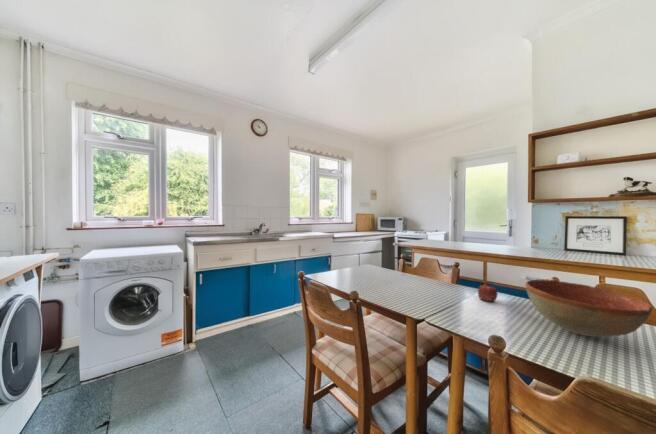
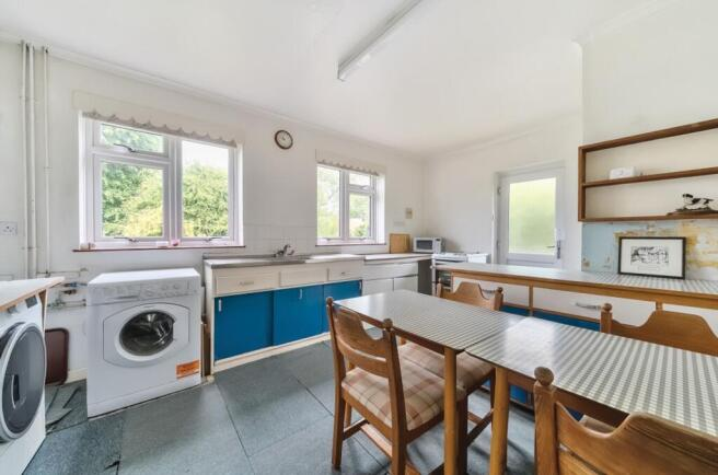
- bowl (580, 311)
- apple (487, 292)
